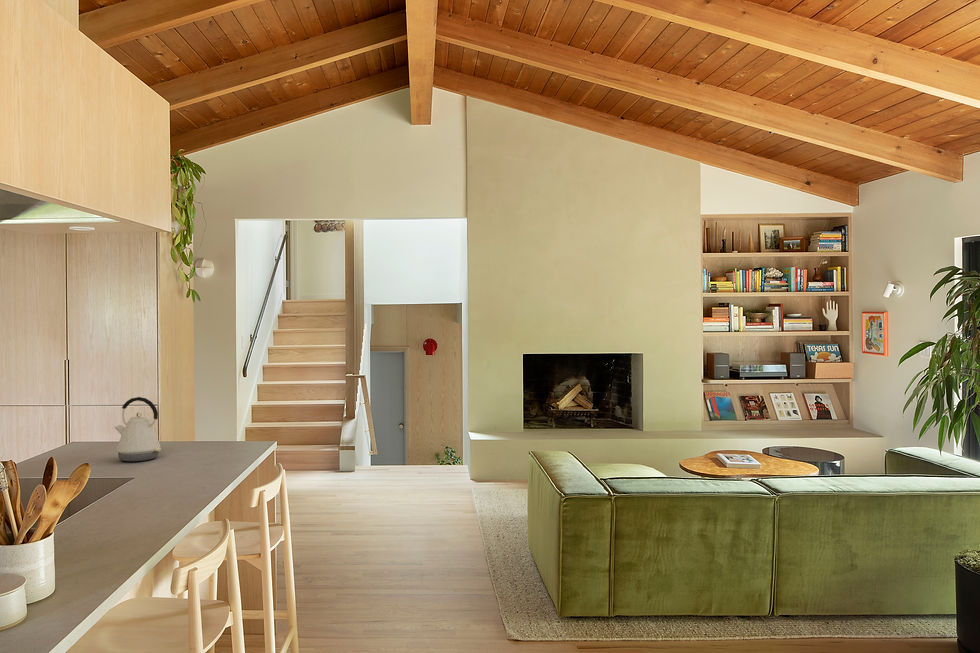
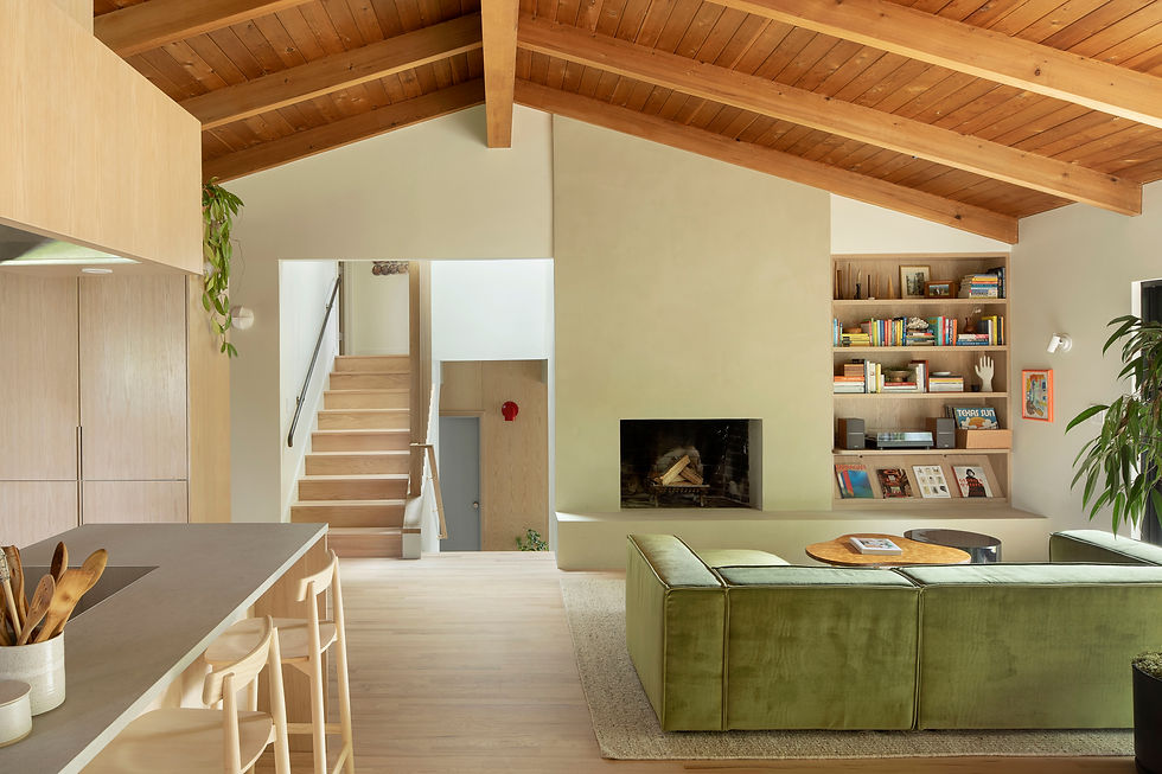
- kettle (137, 427)
